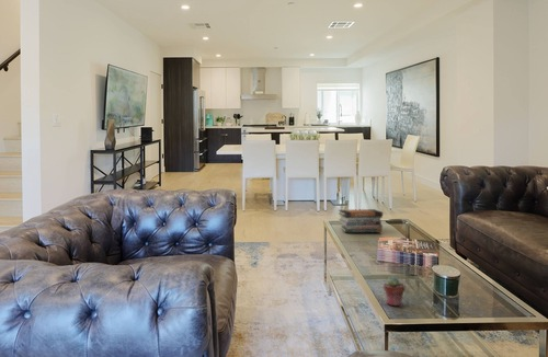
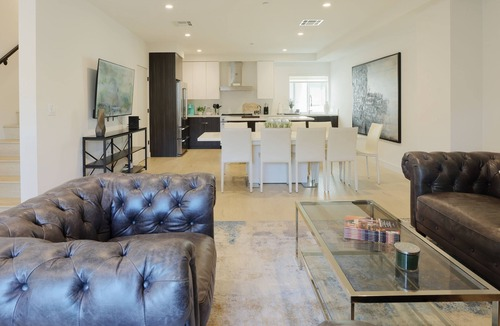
- book stack (359, 220)
- potted succulent (393, 290)
